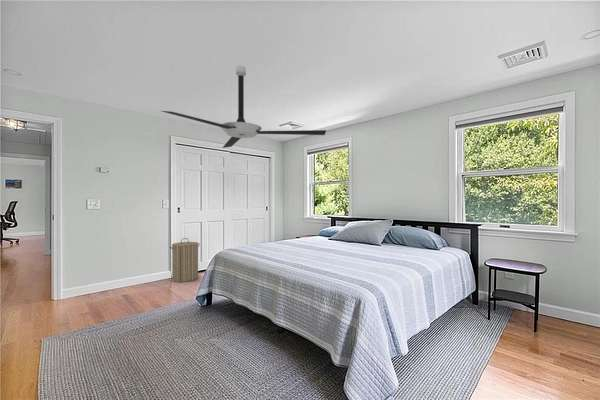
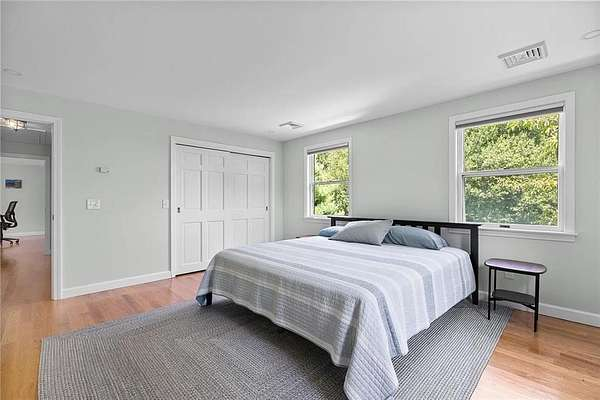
- ceiling fan (243, 104)
- laundry hamper (185, 258)
